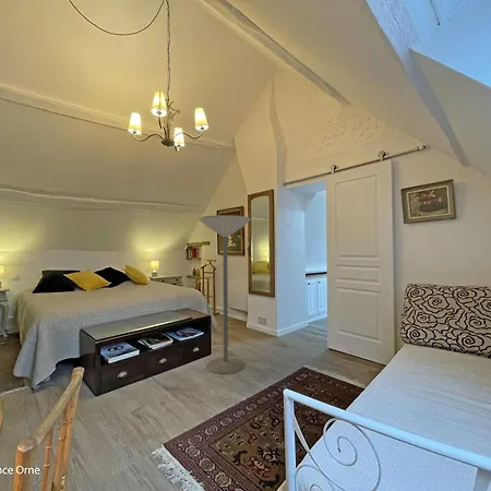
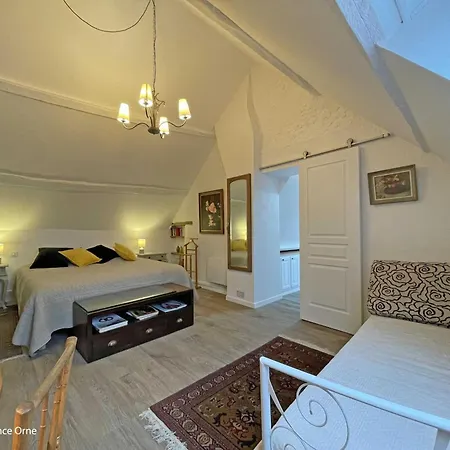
- floor lamp (225, 291)
